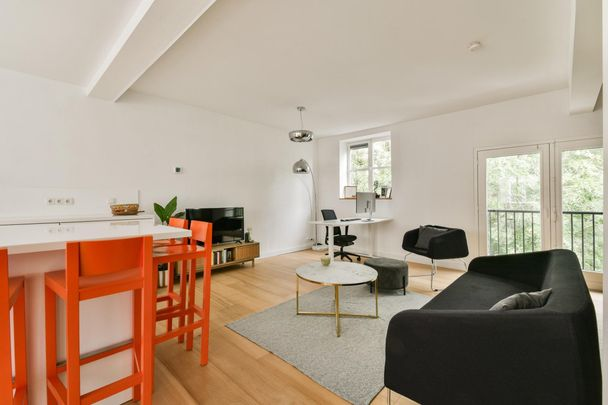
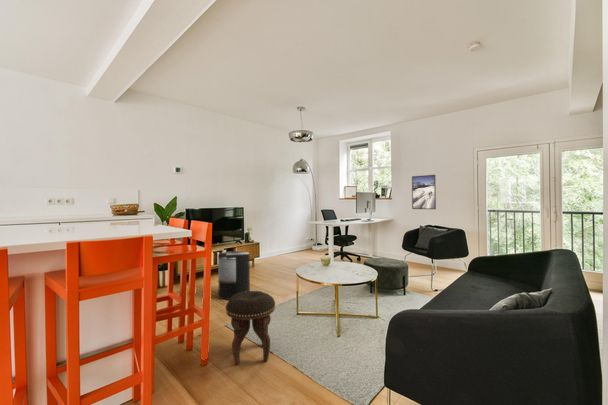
+ footstool (252, 324)
+ trash can (234, 274)
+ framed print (423, 192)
